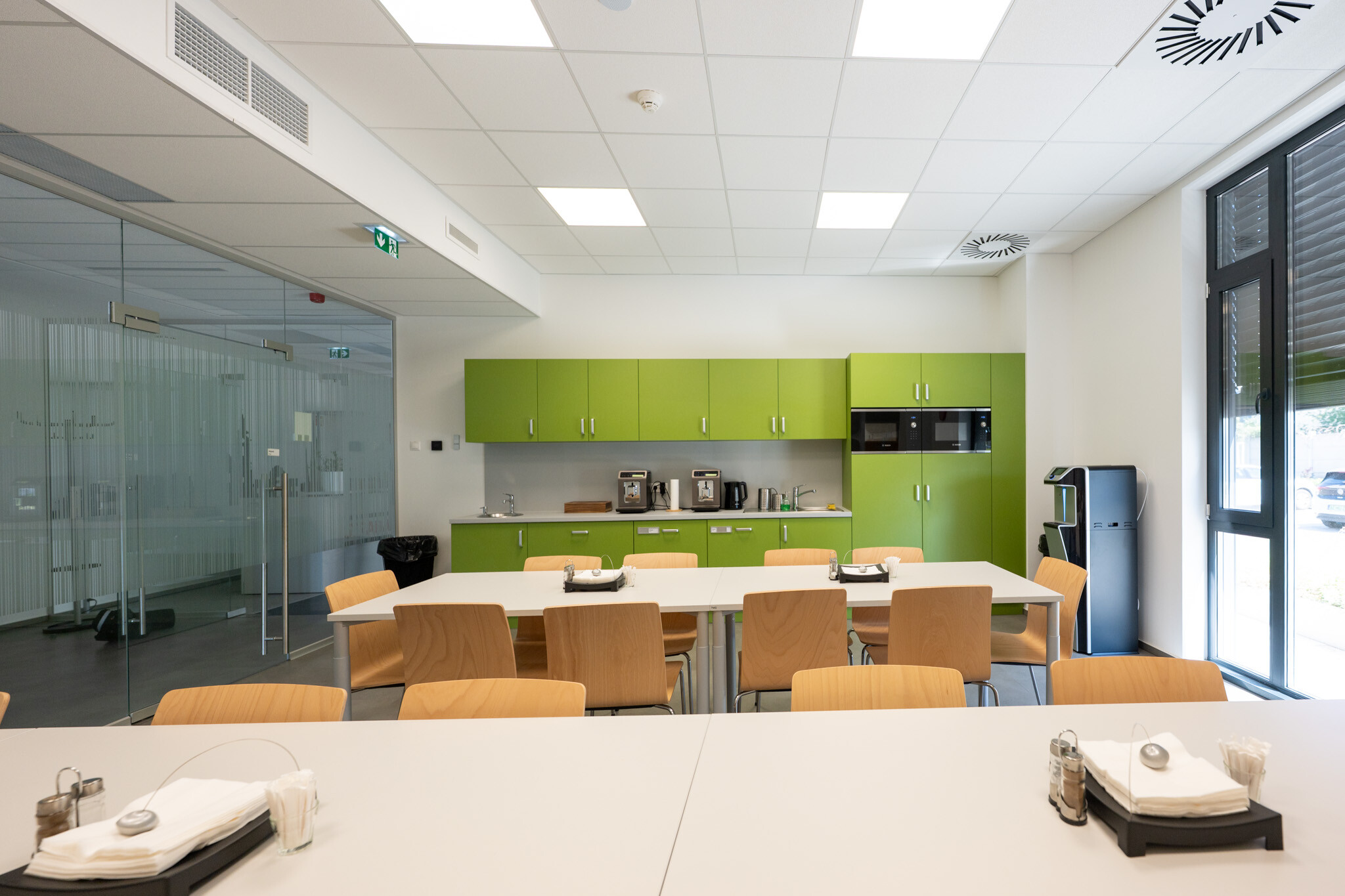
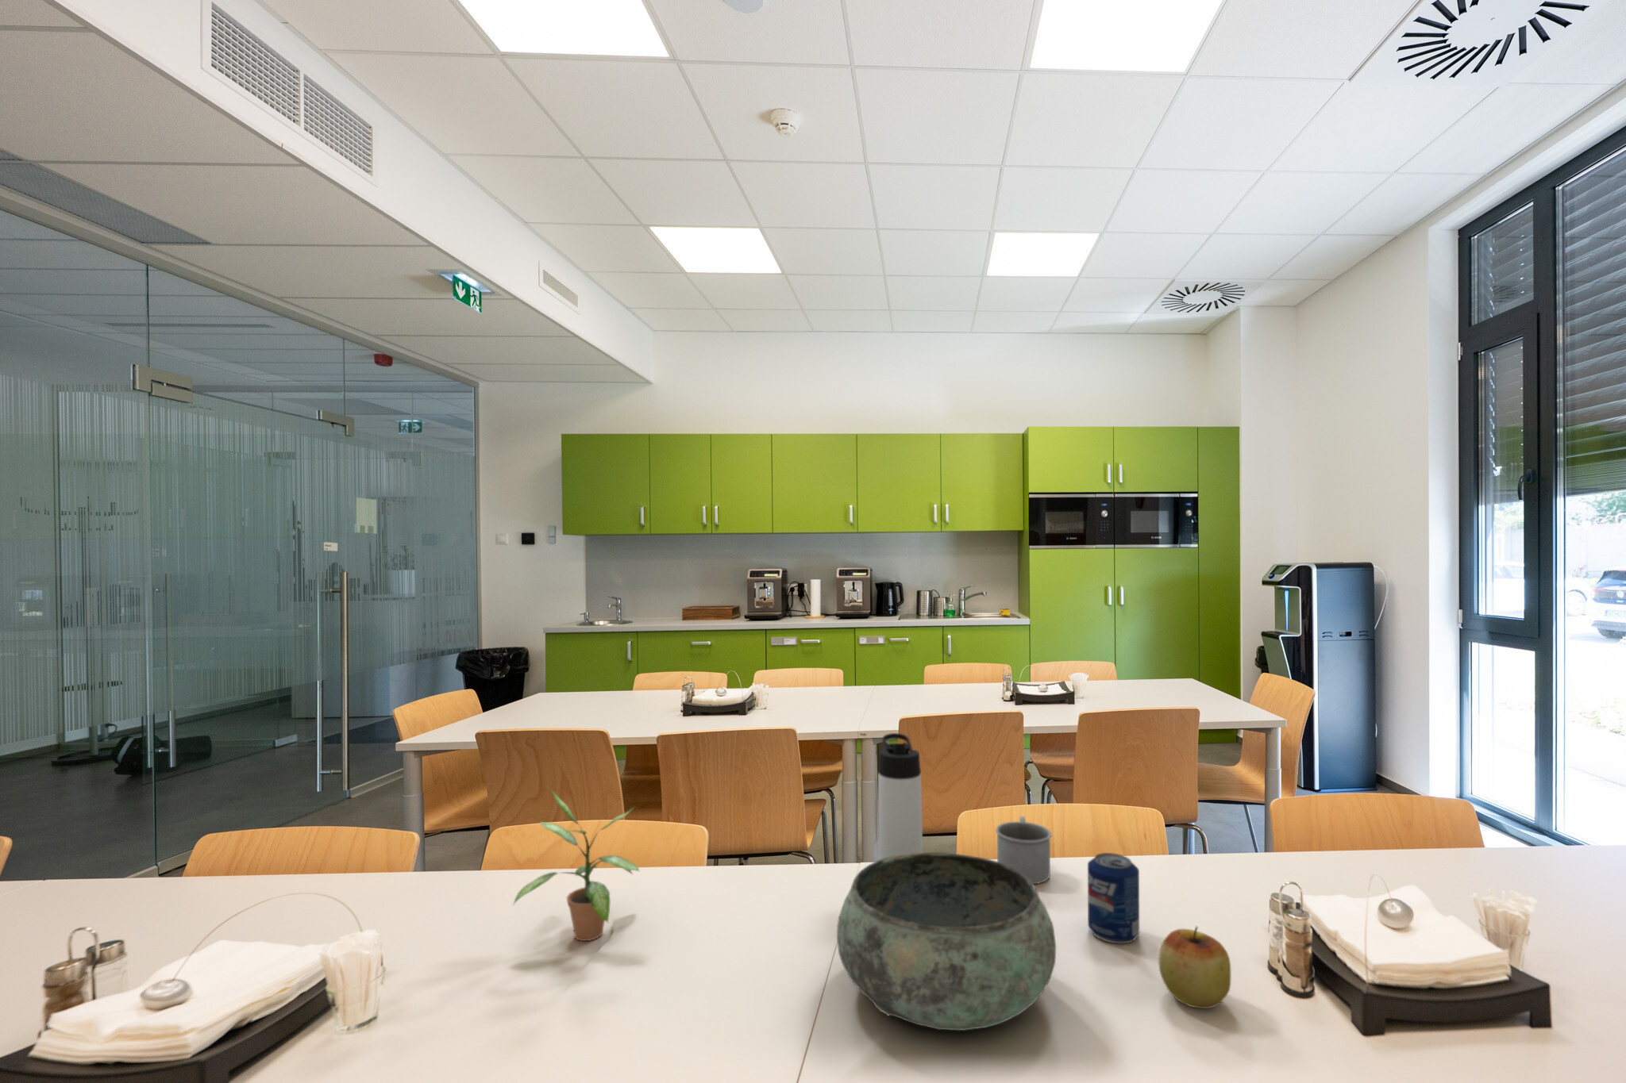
+ bowl (944, 937)
+ beverage can (1113, 896)
+ thermos bottle (898, 816)
+ potted plant (584, 856)
+ mug (1023, 849)
+ apple (1194, 962)
